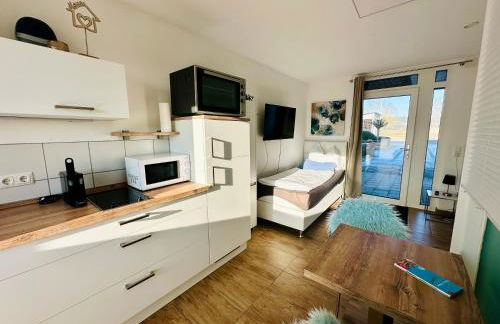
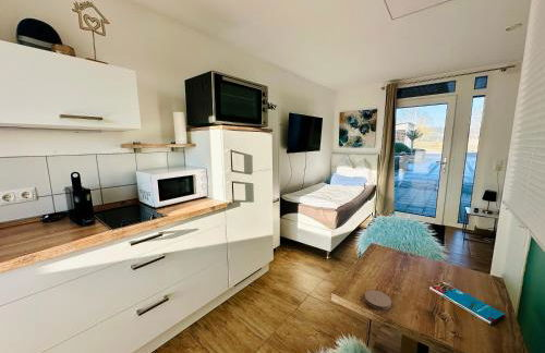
+ coaster (377, 299)
